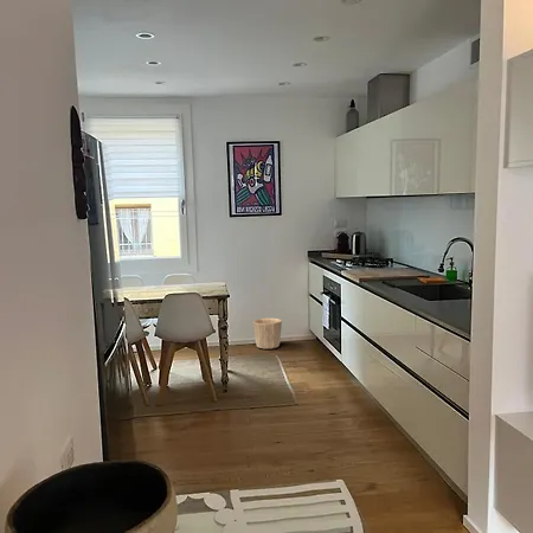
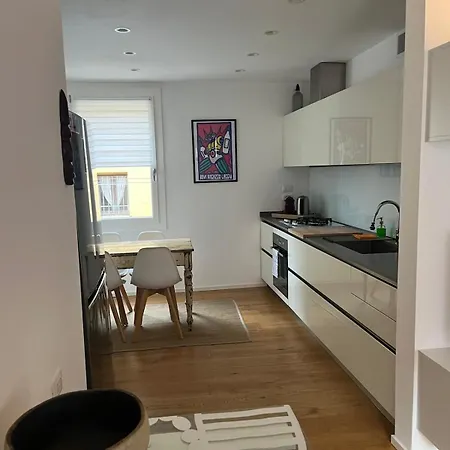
- waste basket (268, 333)
